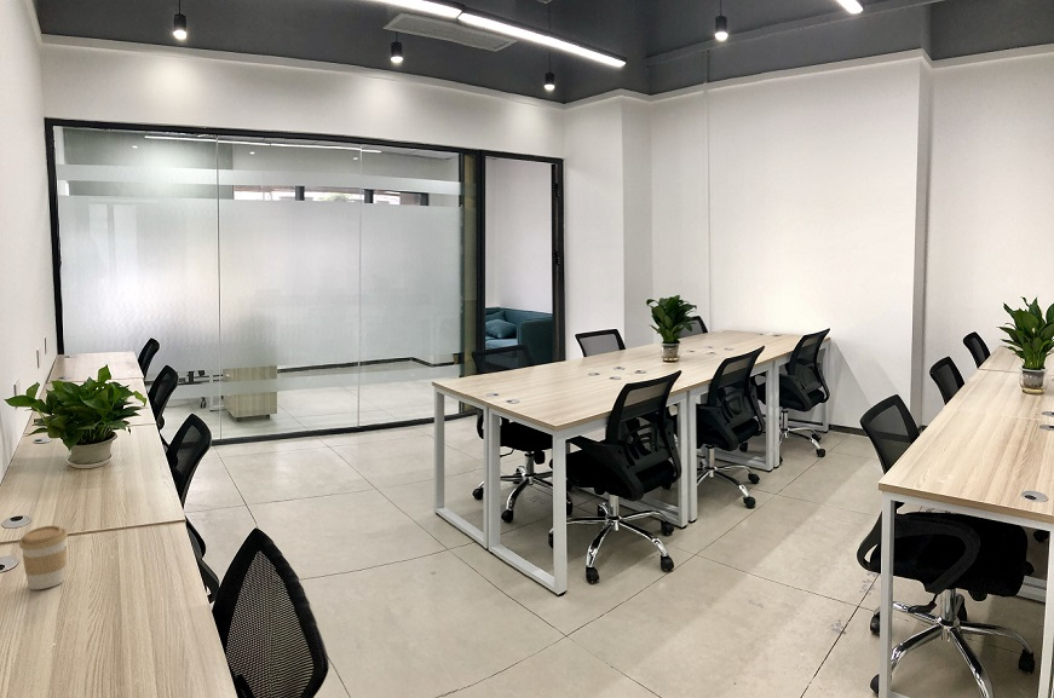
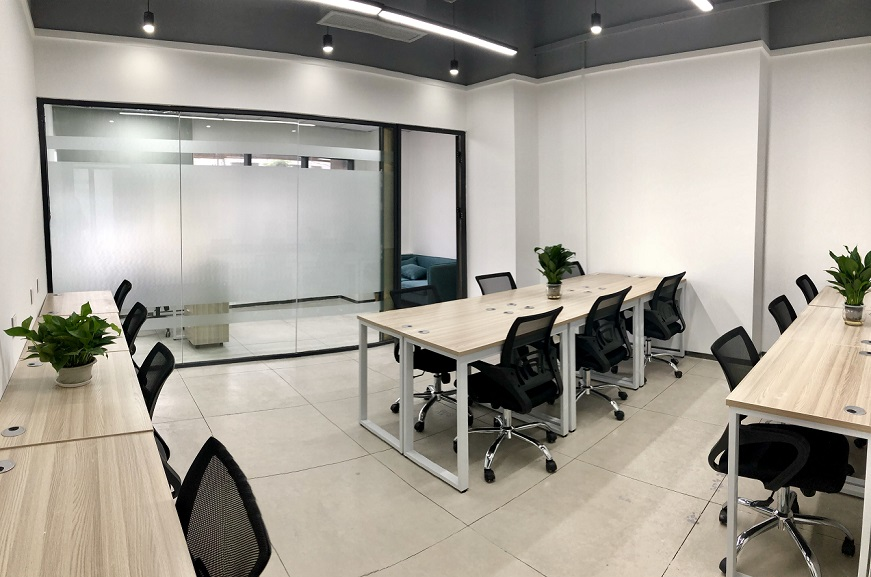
- coffee cup (45, 556)
